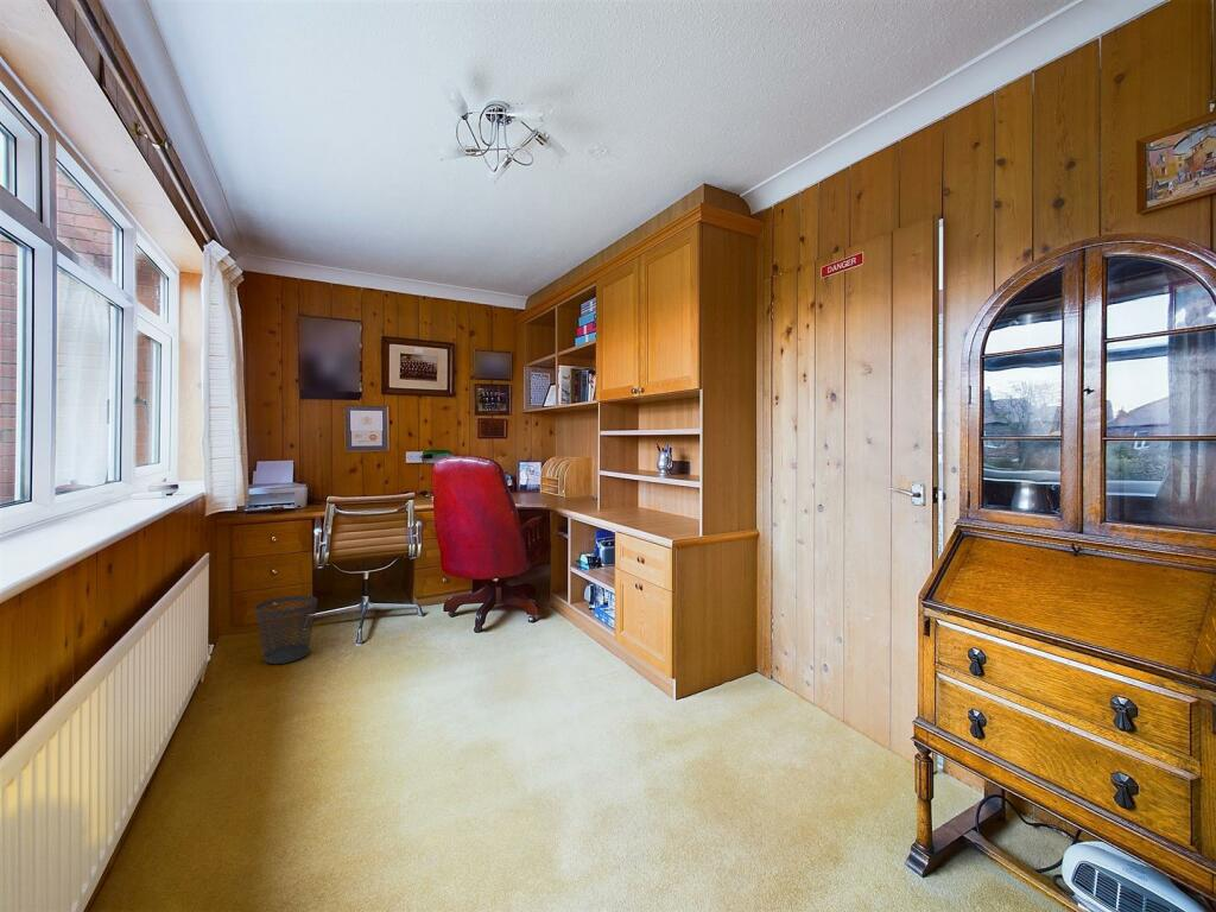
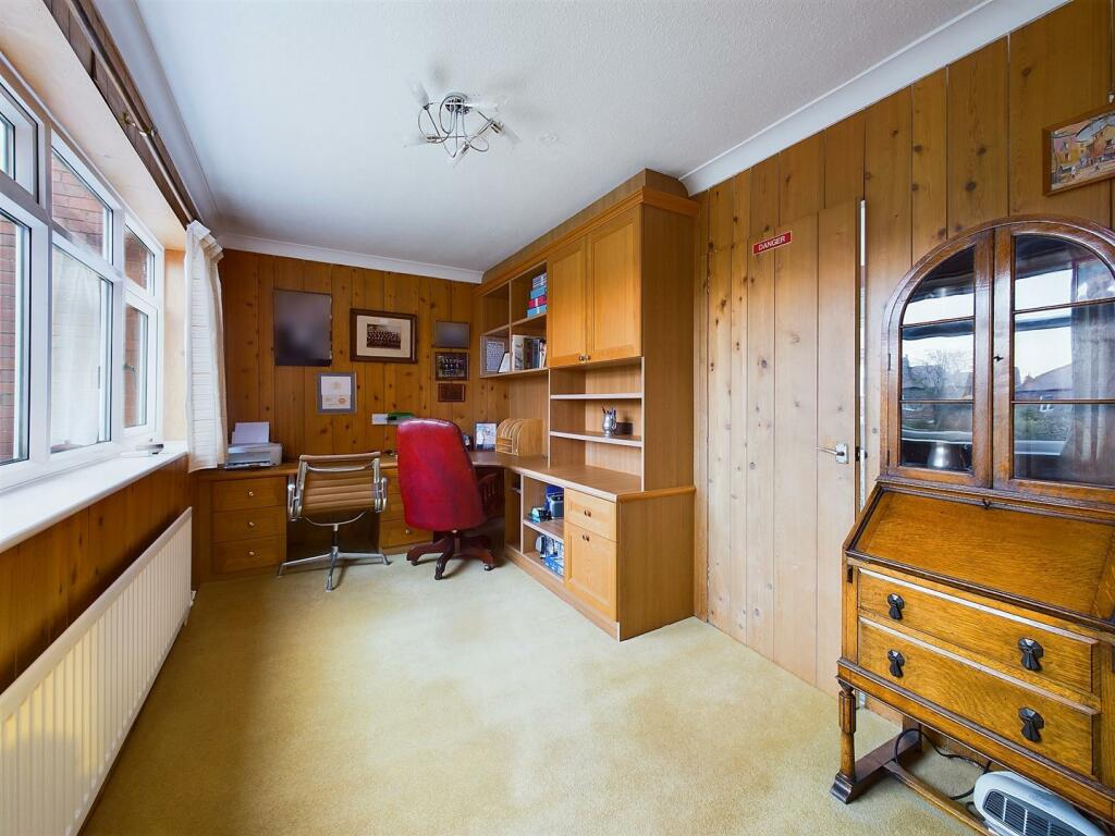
- wastebasket (286, 629)
